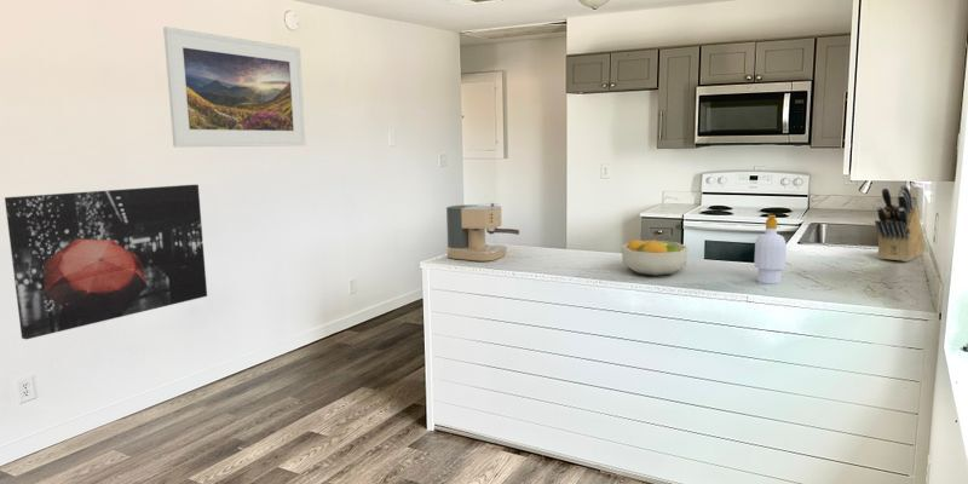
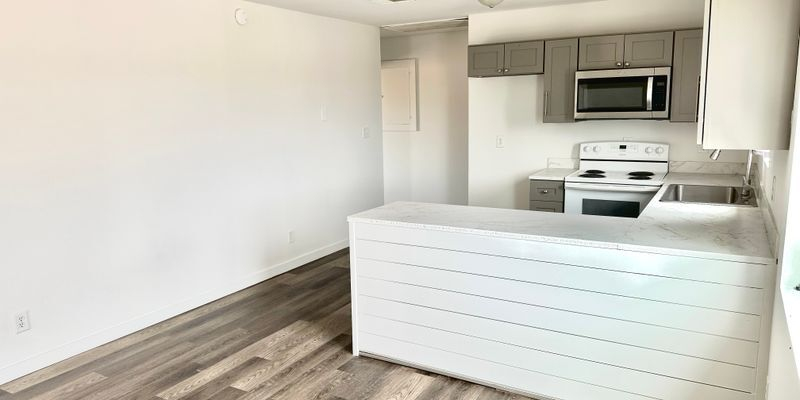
- coffee maker (483, 230)
- wall art (119, 253)
- knife block (900, 220)
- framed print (242, 92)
- soap bottle (770, 249)
- fruit bowl (653, 253)
